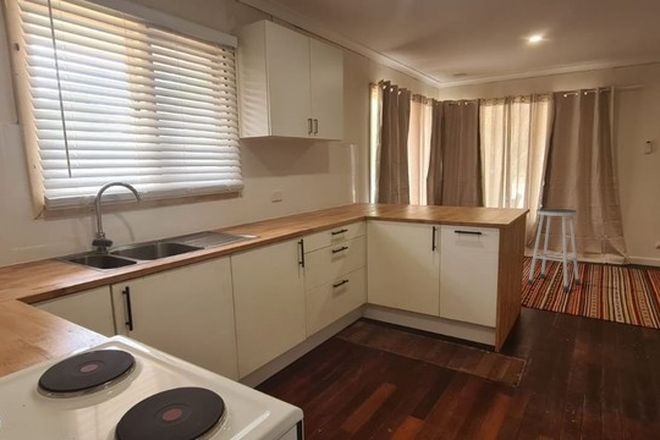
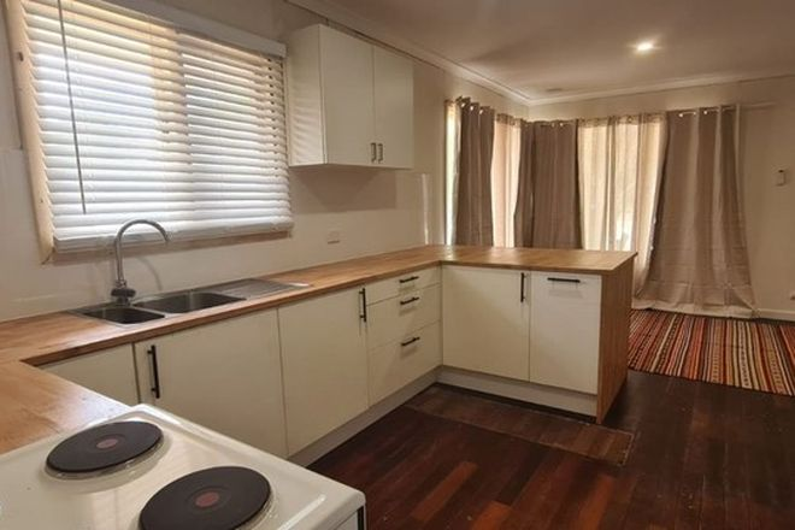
- stool (554, 252)
